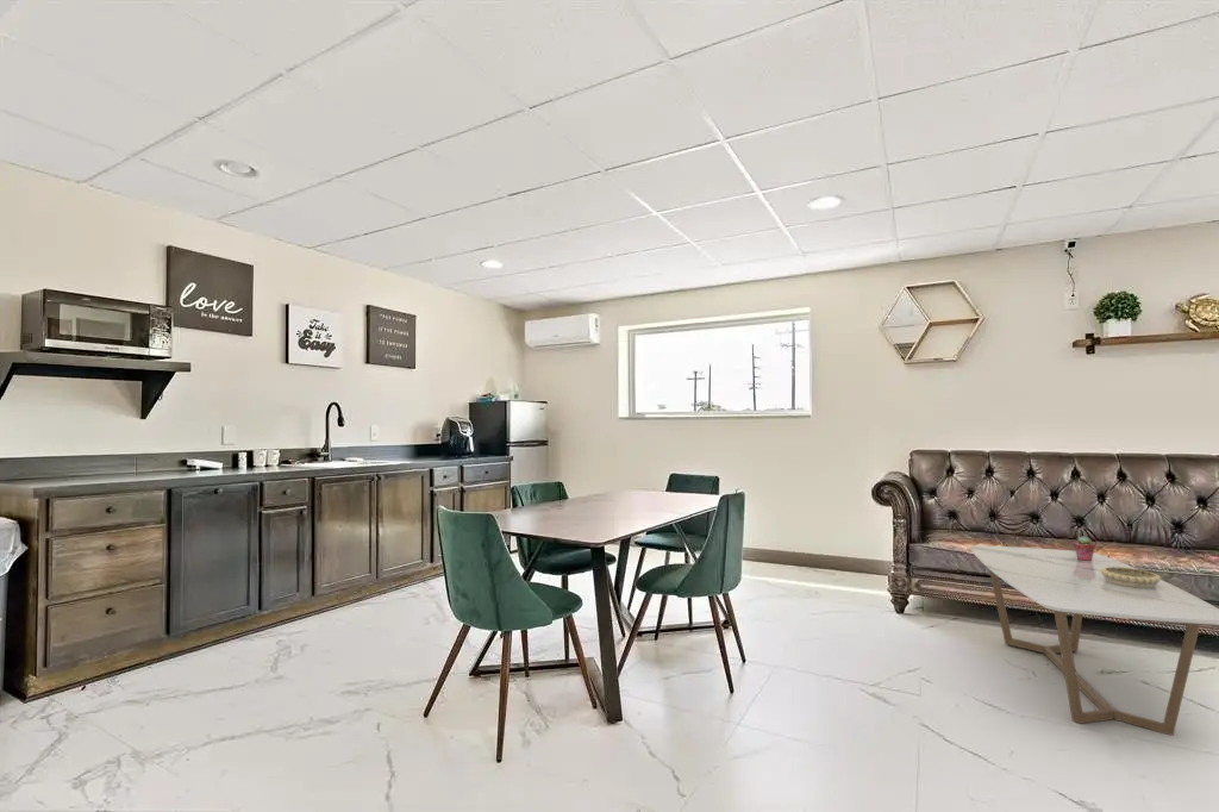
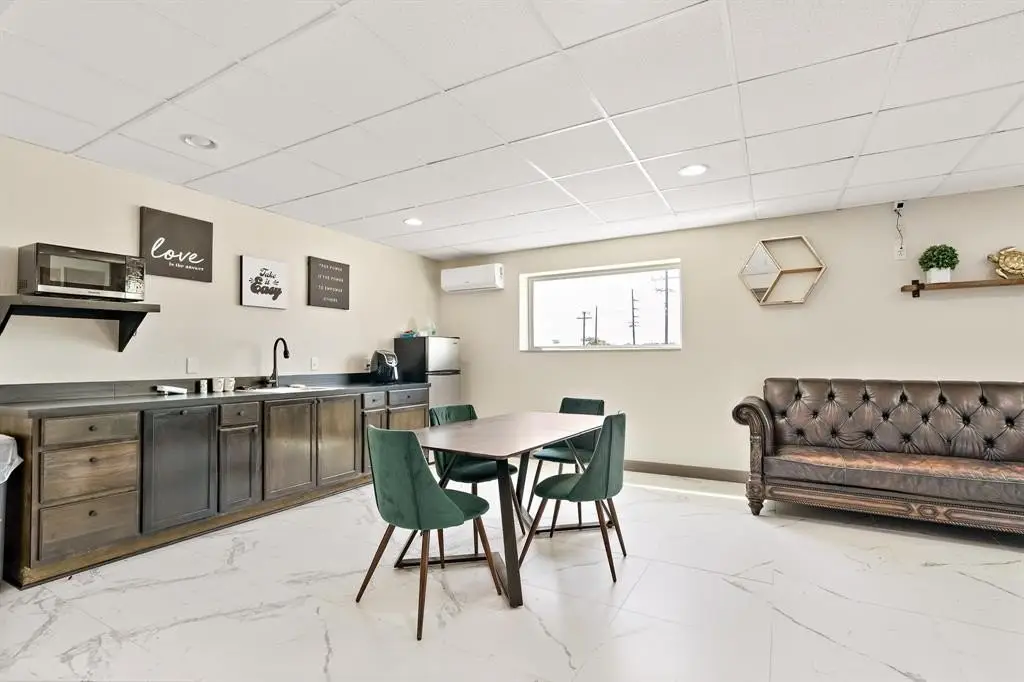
- coffee table (1074, 627)
- potted succulent (1083, 546)
- decorative bowl (1130, 576)
